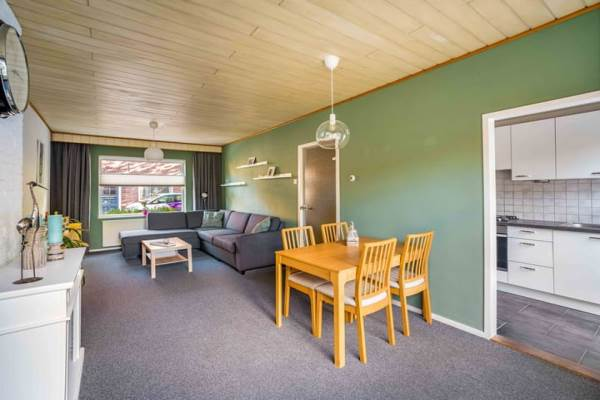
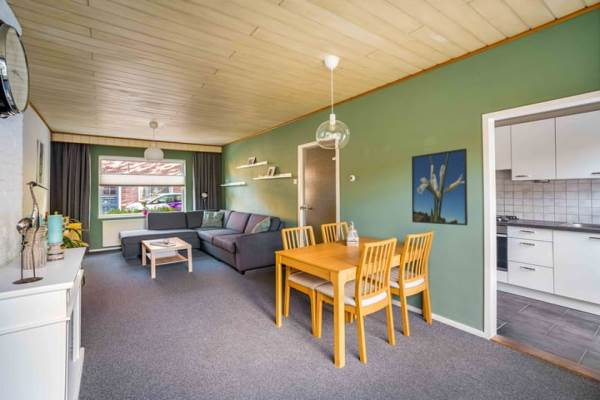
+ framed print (437, 188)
